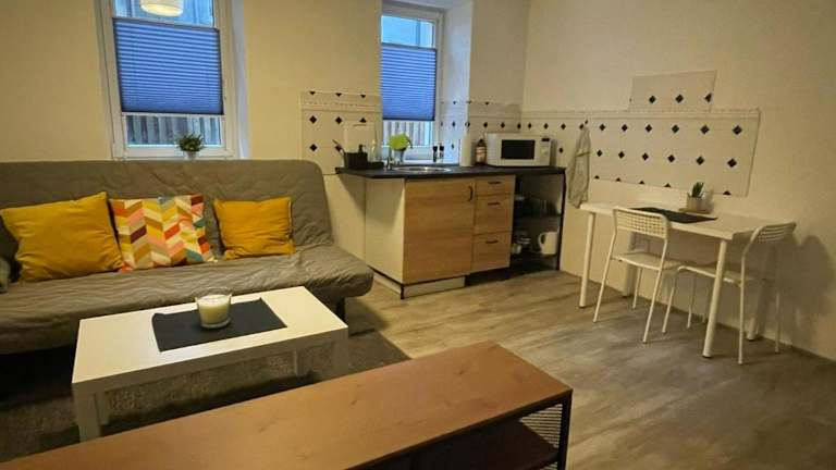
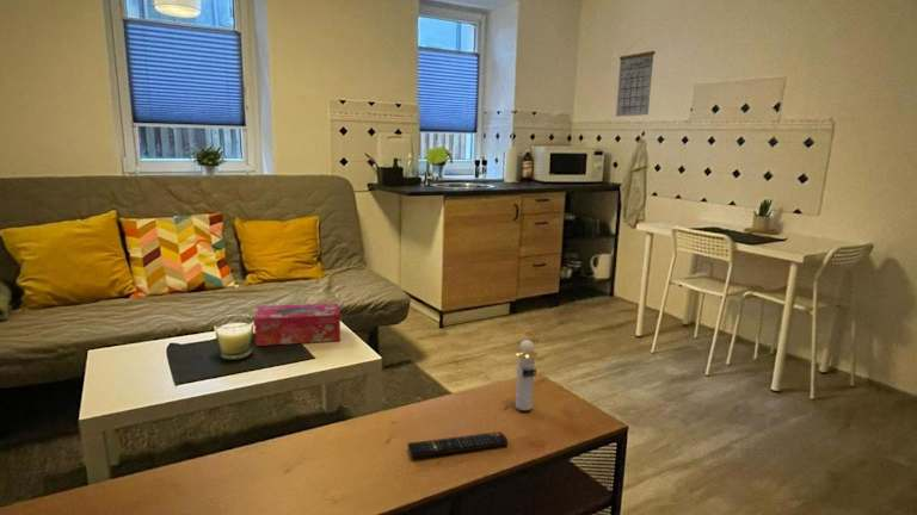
+ calendar (634, 77)
+ remote control (458, 445)
+ tissue box (299, 323)
+ perfume bottle (525, 374)
